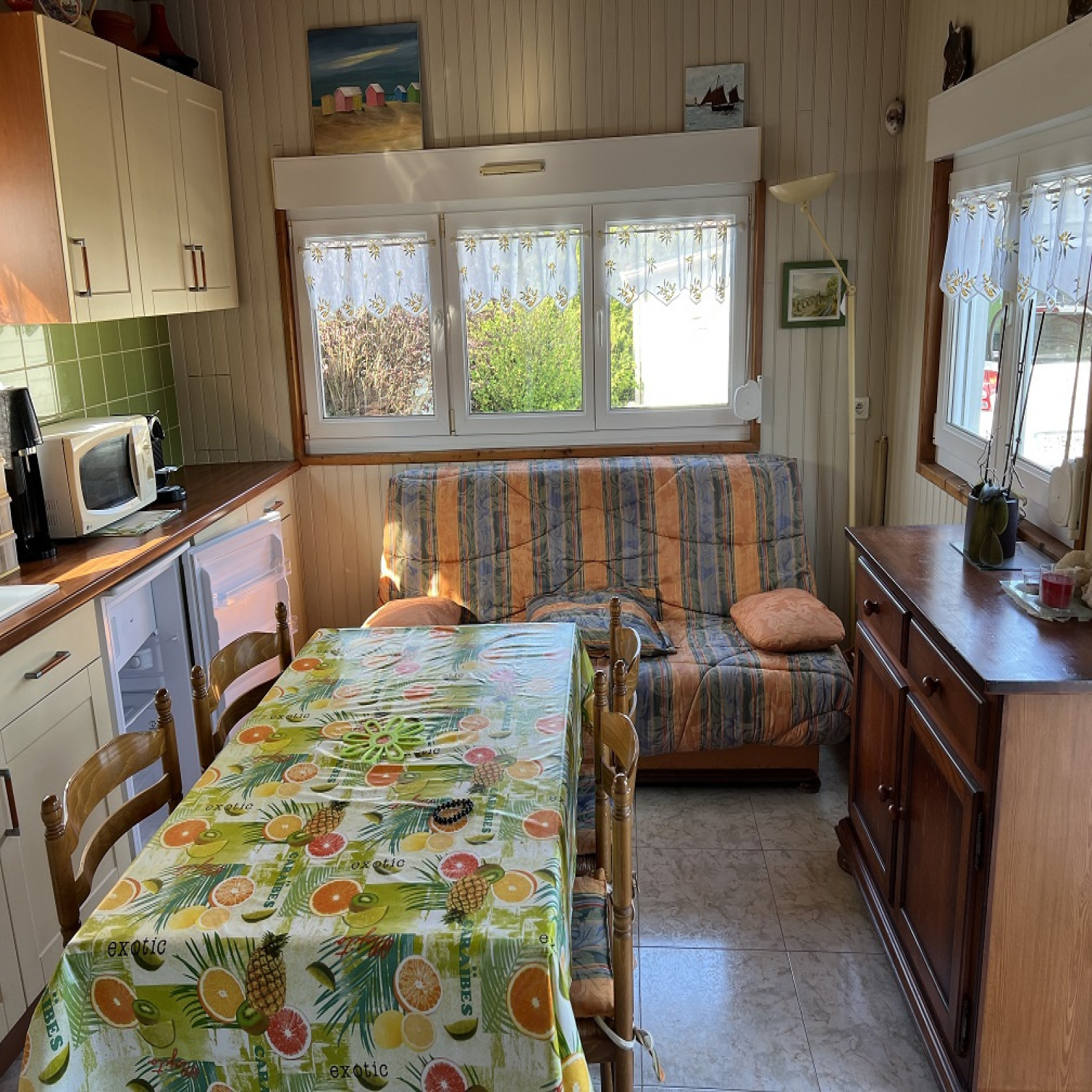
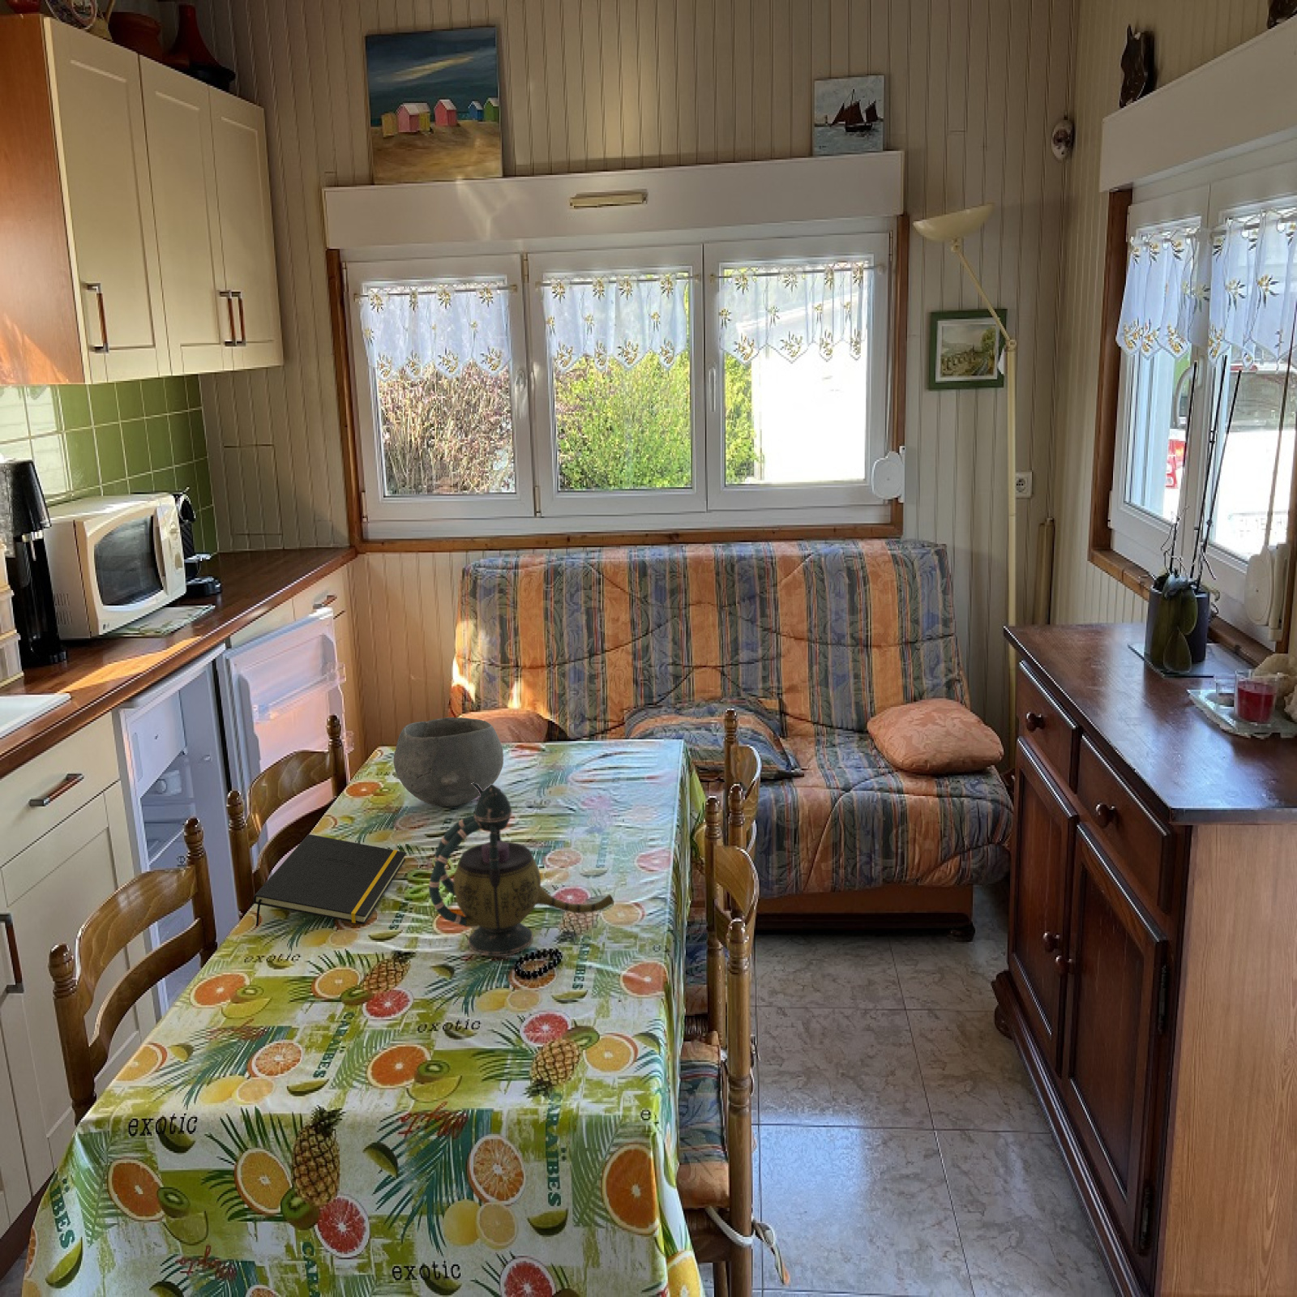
+ bowl (450, 763)
+ notepad (334, 877)
+ teapot (523, 861)
